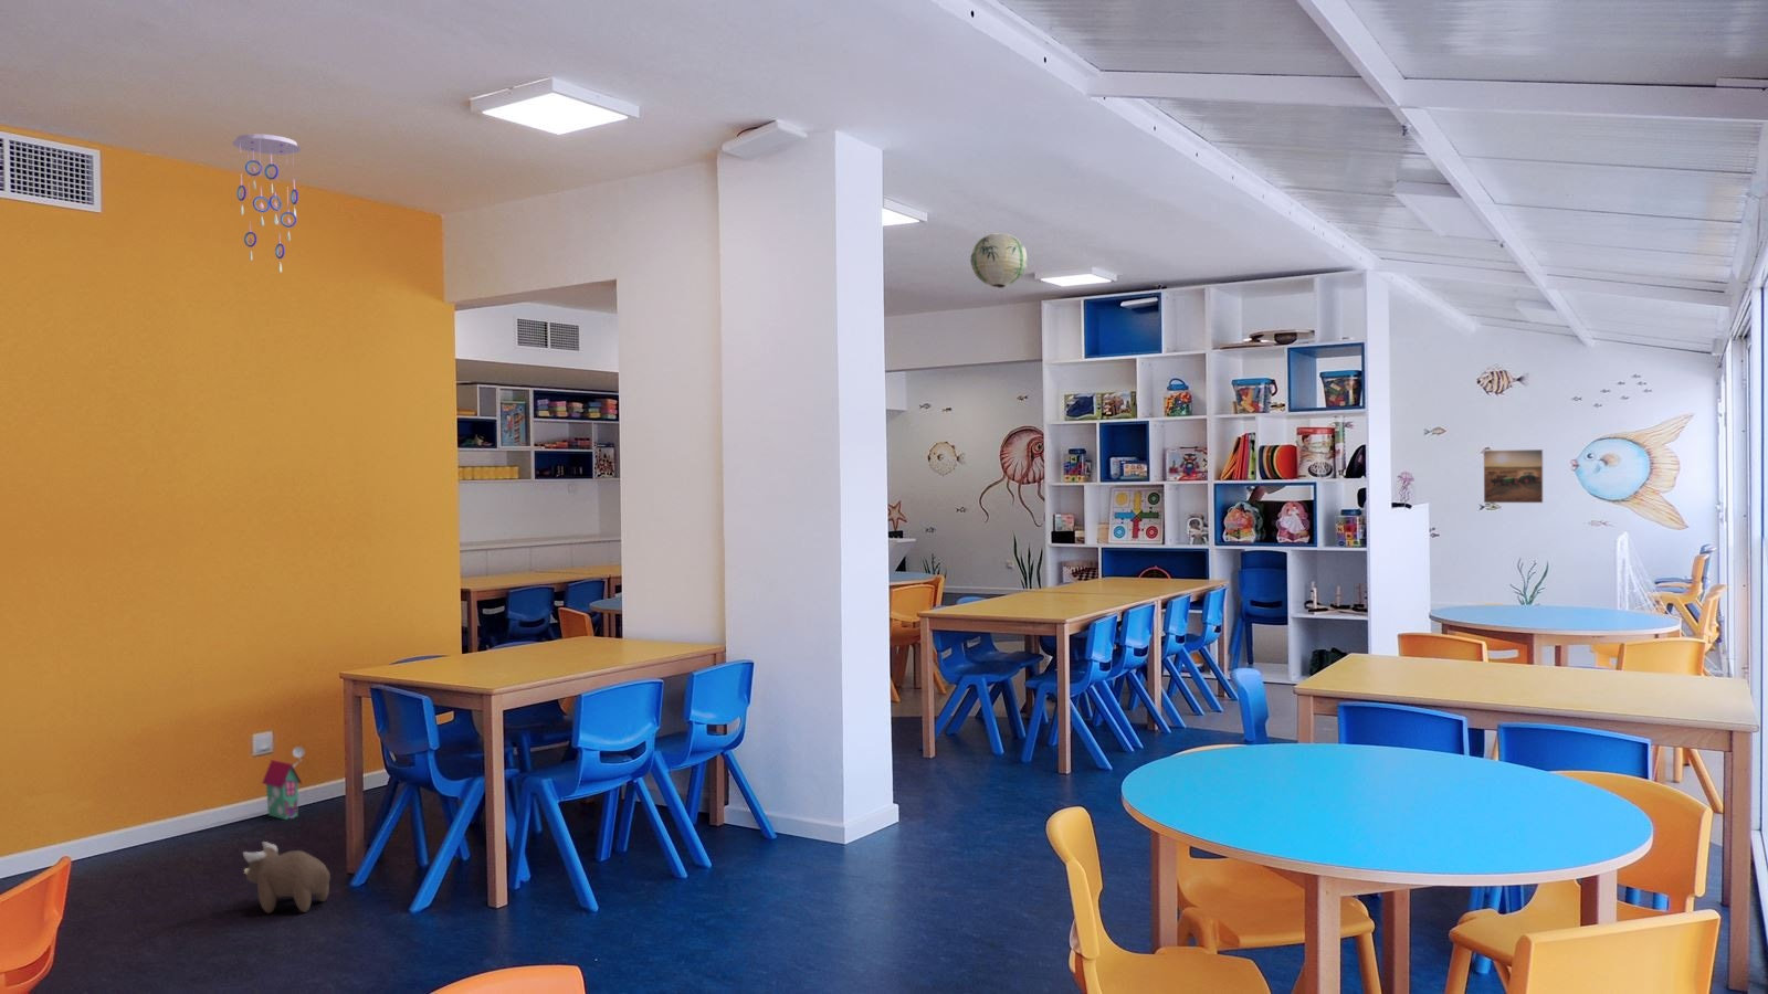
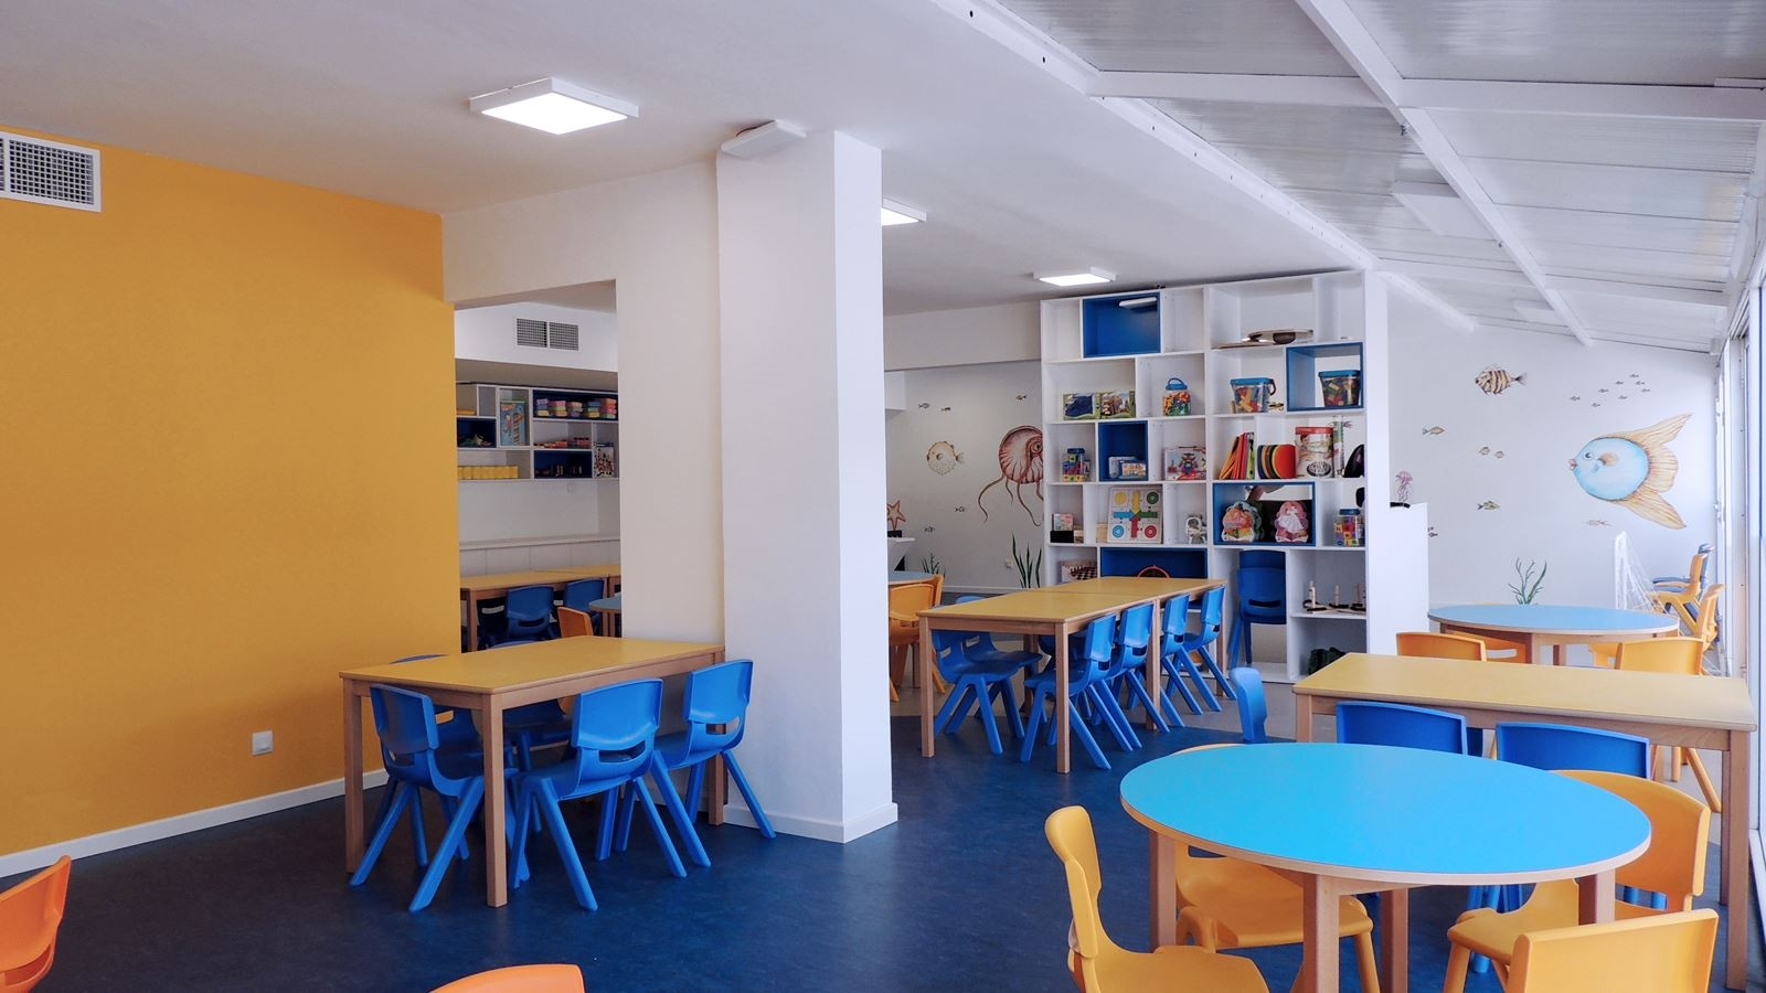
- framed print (1513, 476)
- ceiling mobile (268, 205)
- plush toy (287, 876)
- toy house (284, 780)
- paper lantern (998, 260)
